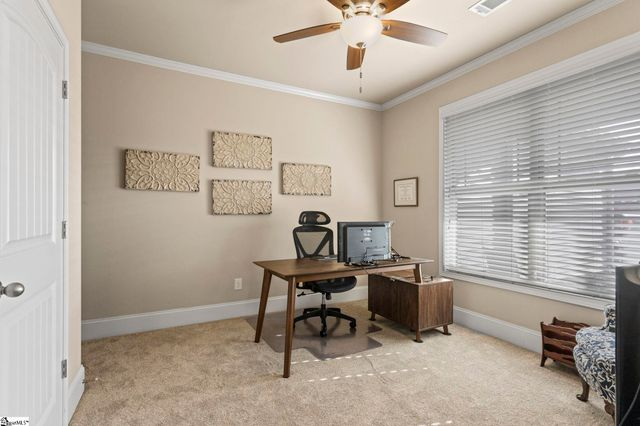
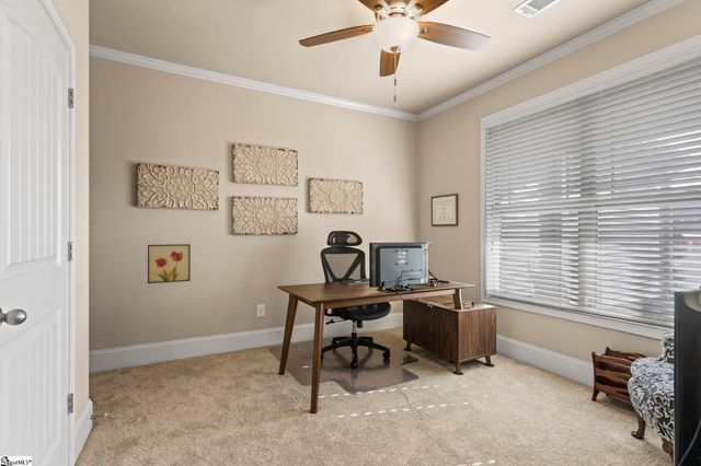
+ wall art (169, 263)
